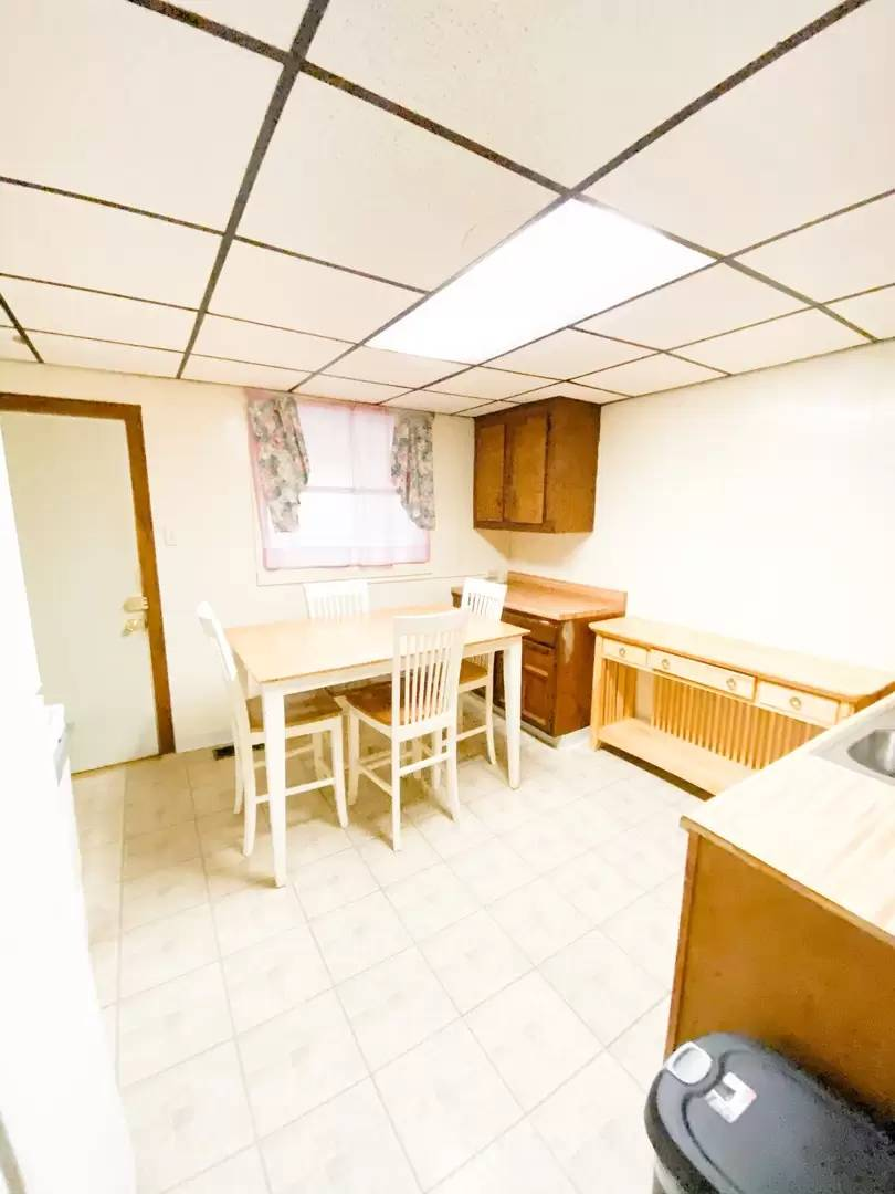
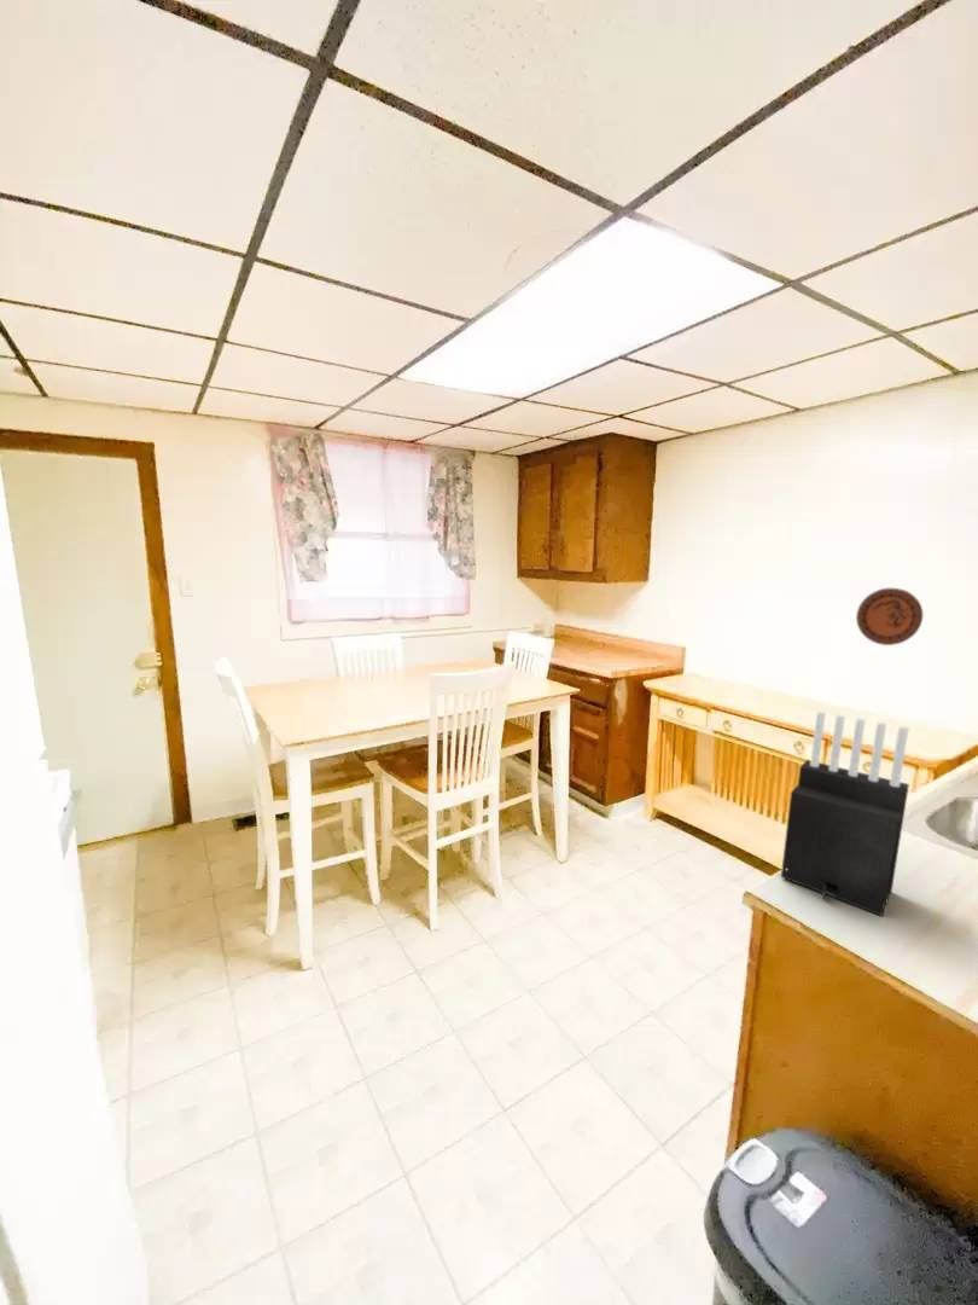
+ decorative plate (887, 616)
+ knife block (844, 807)
